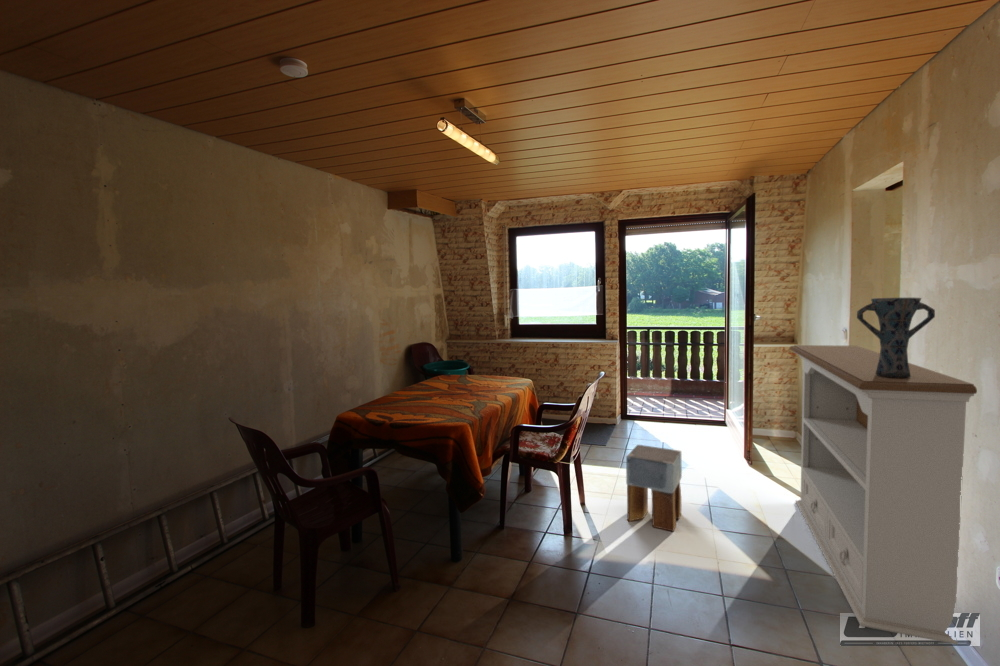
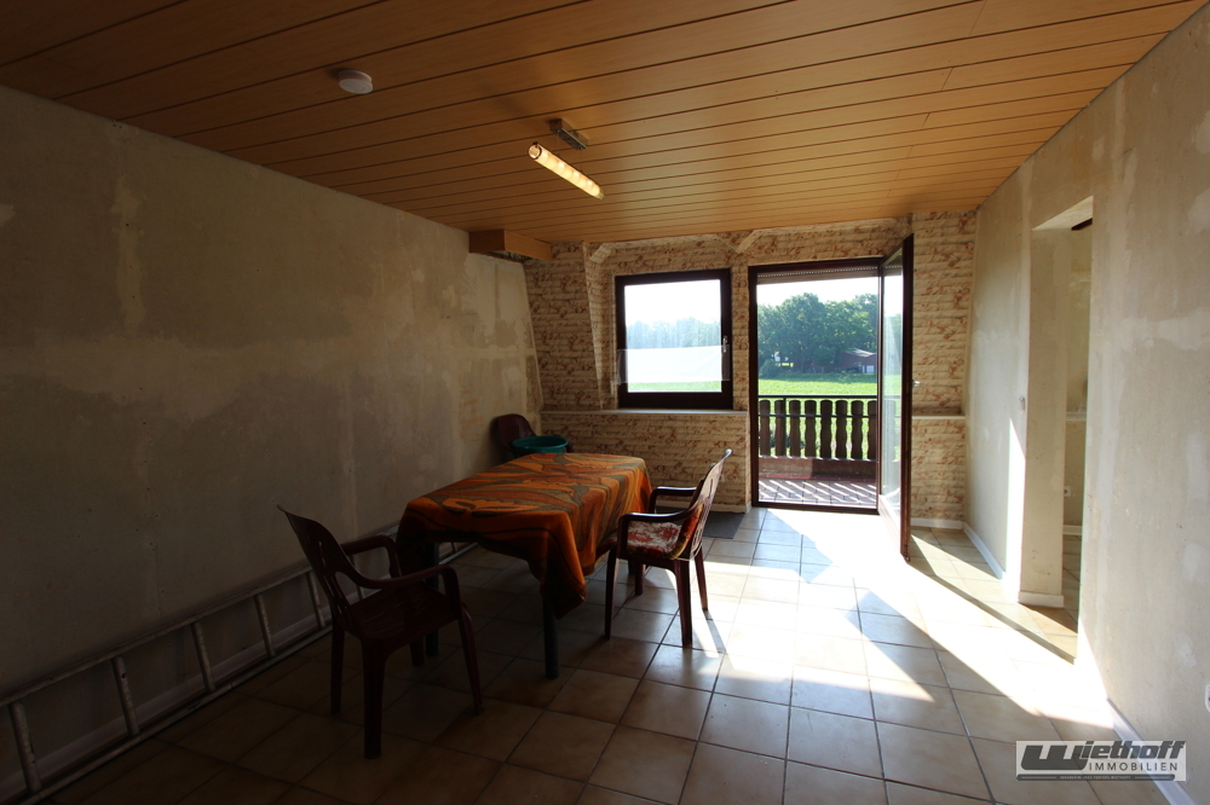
- bookshelf (854, 459)
- vase (894, 337)
- stool (654, 485)
